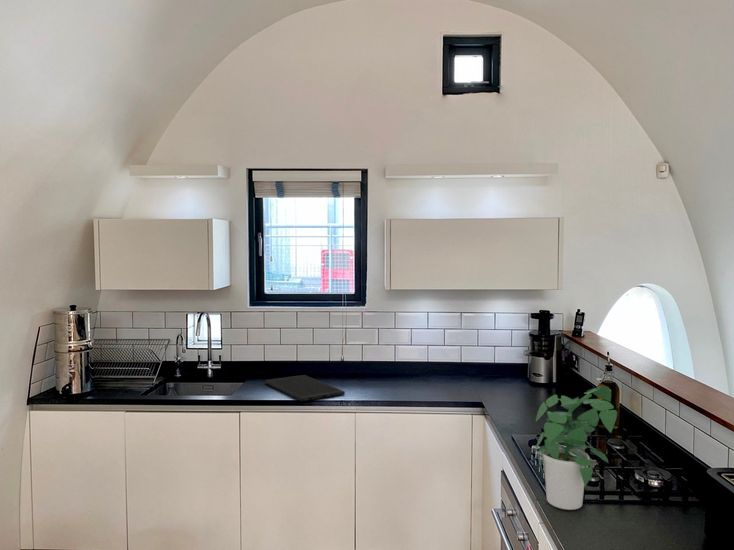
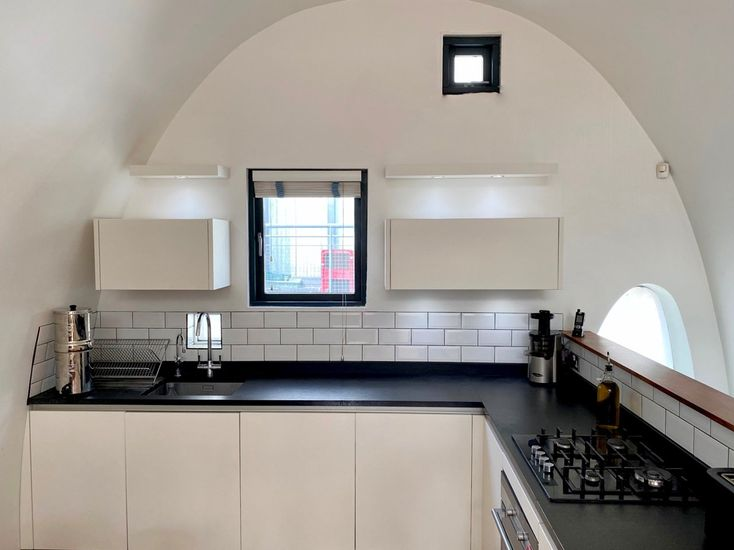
- cutting board (303, 387)
- potted plant (575, 445)
